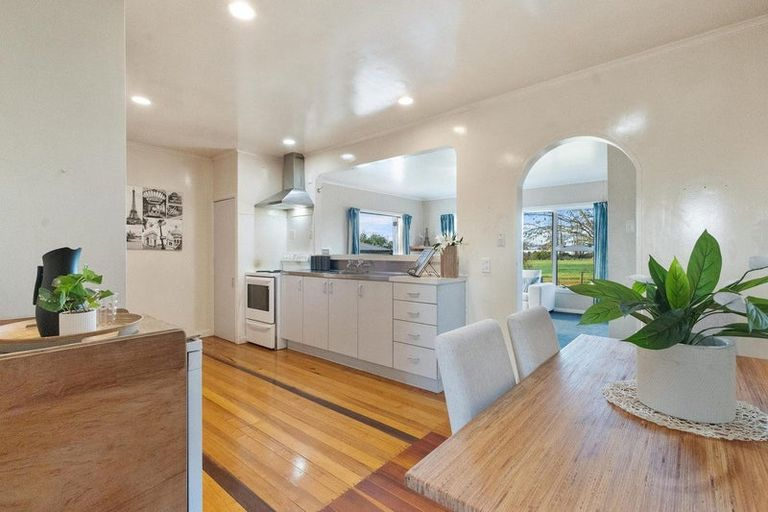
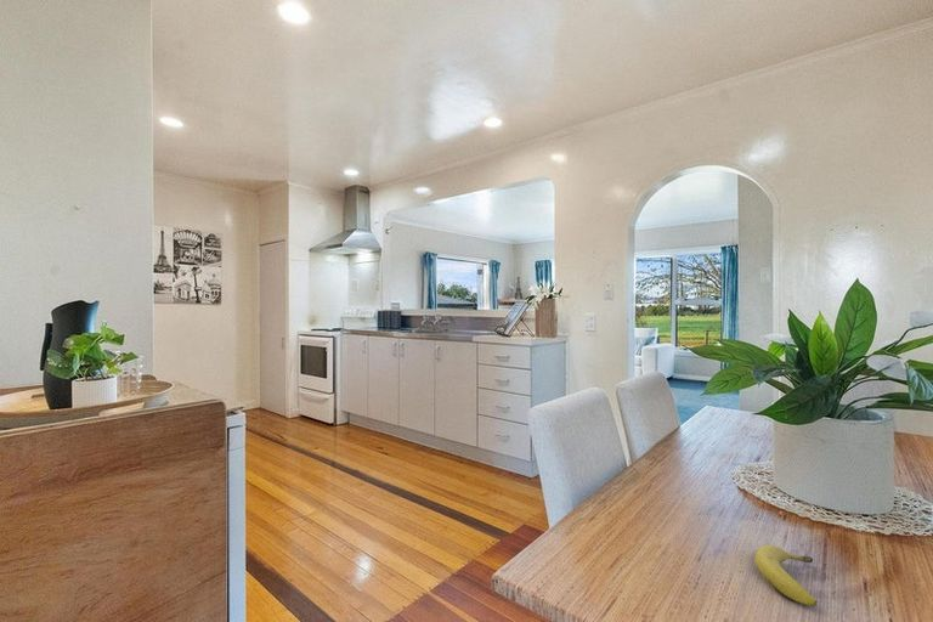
+ fruit (782, 569)
